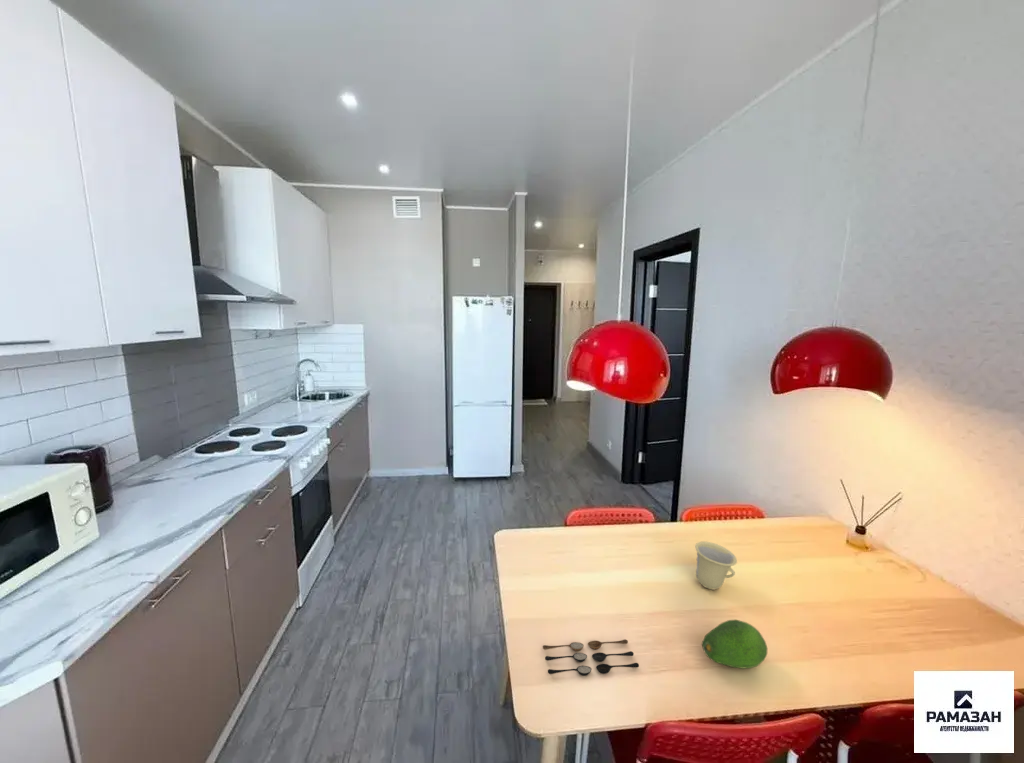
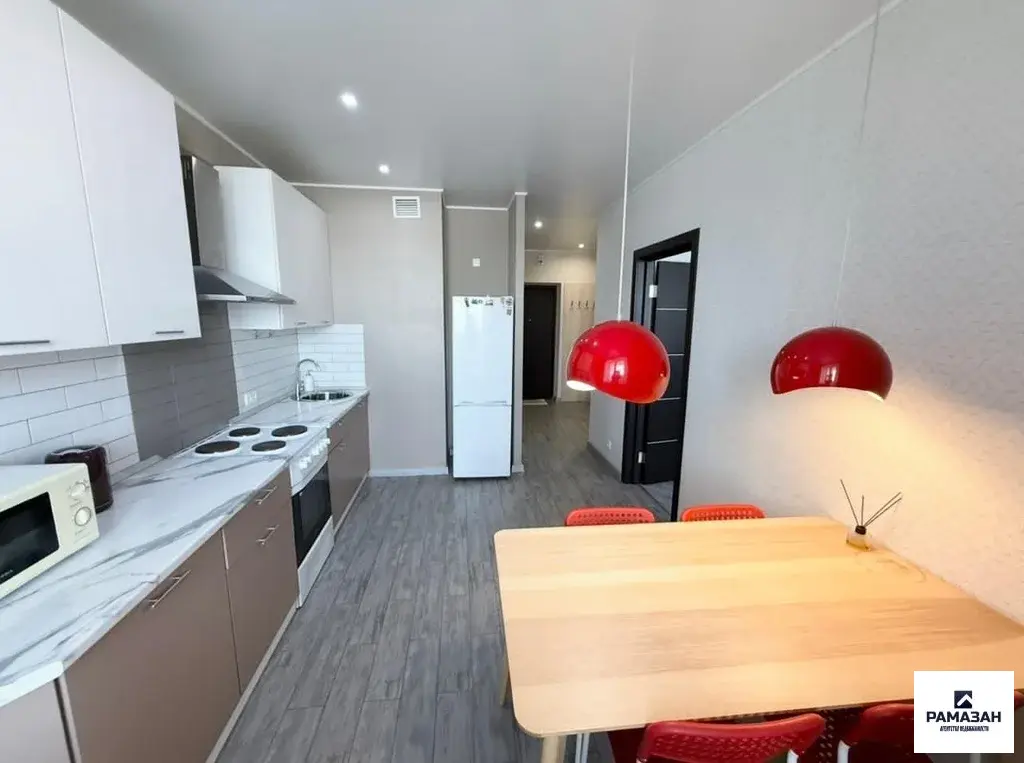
- spoon (592, 656)
- cup (714, 567)
- fruit (733, 643)
